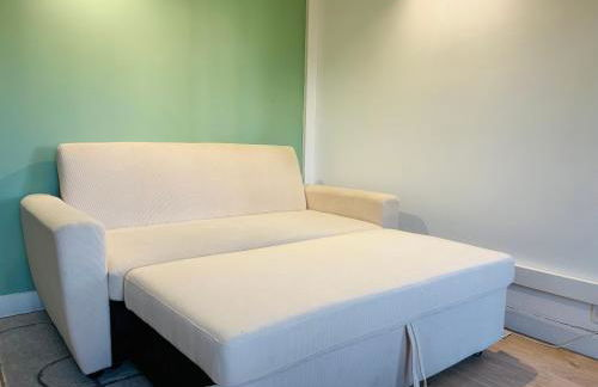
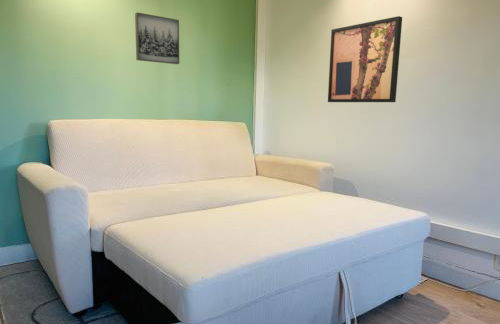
+ wall art (158, 39)
+ wall art (361, 63)
